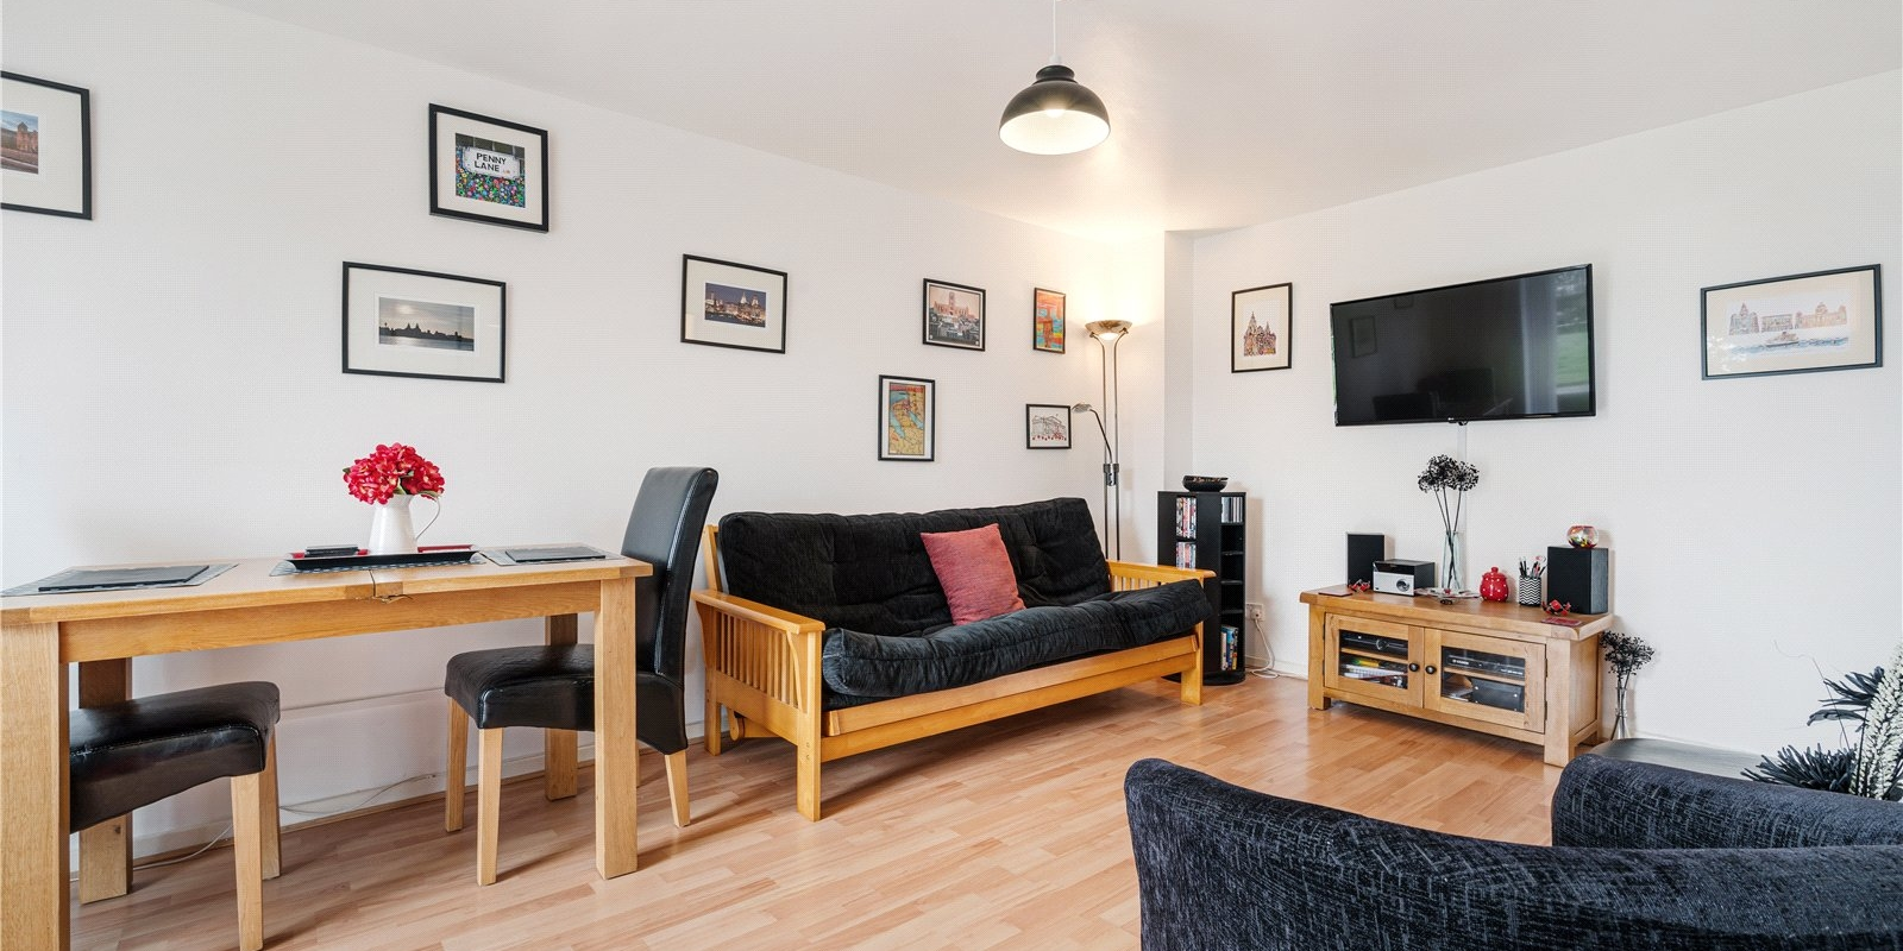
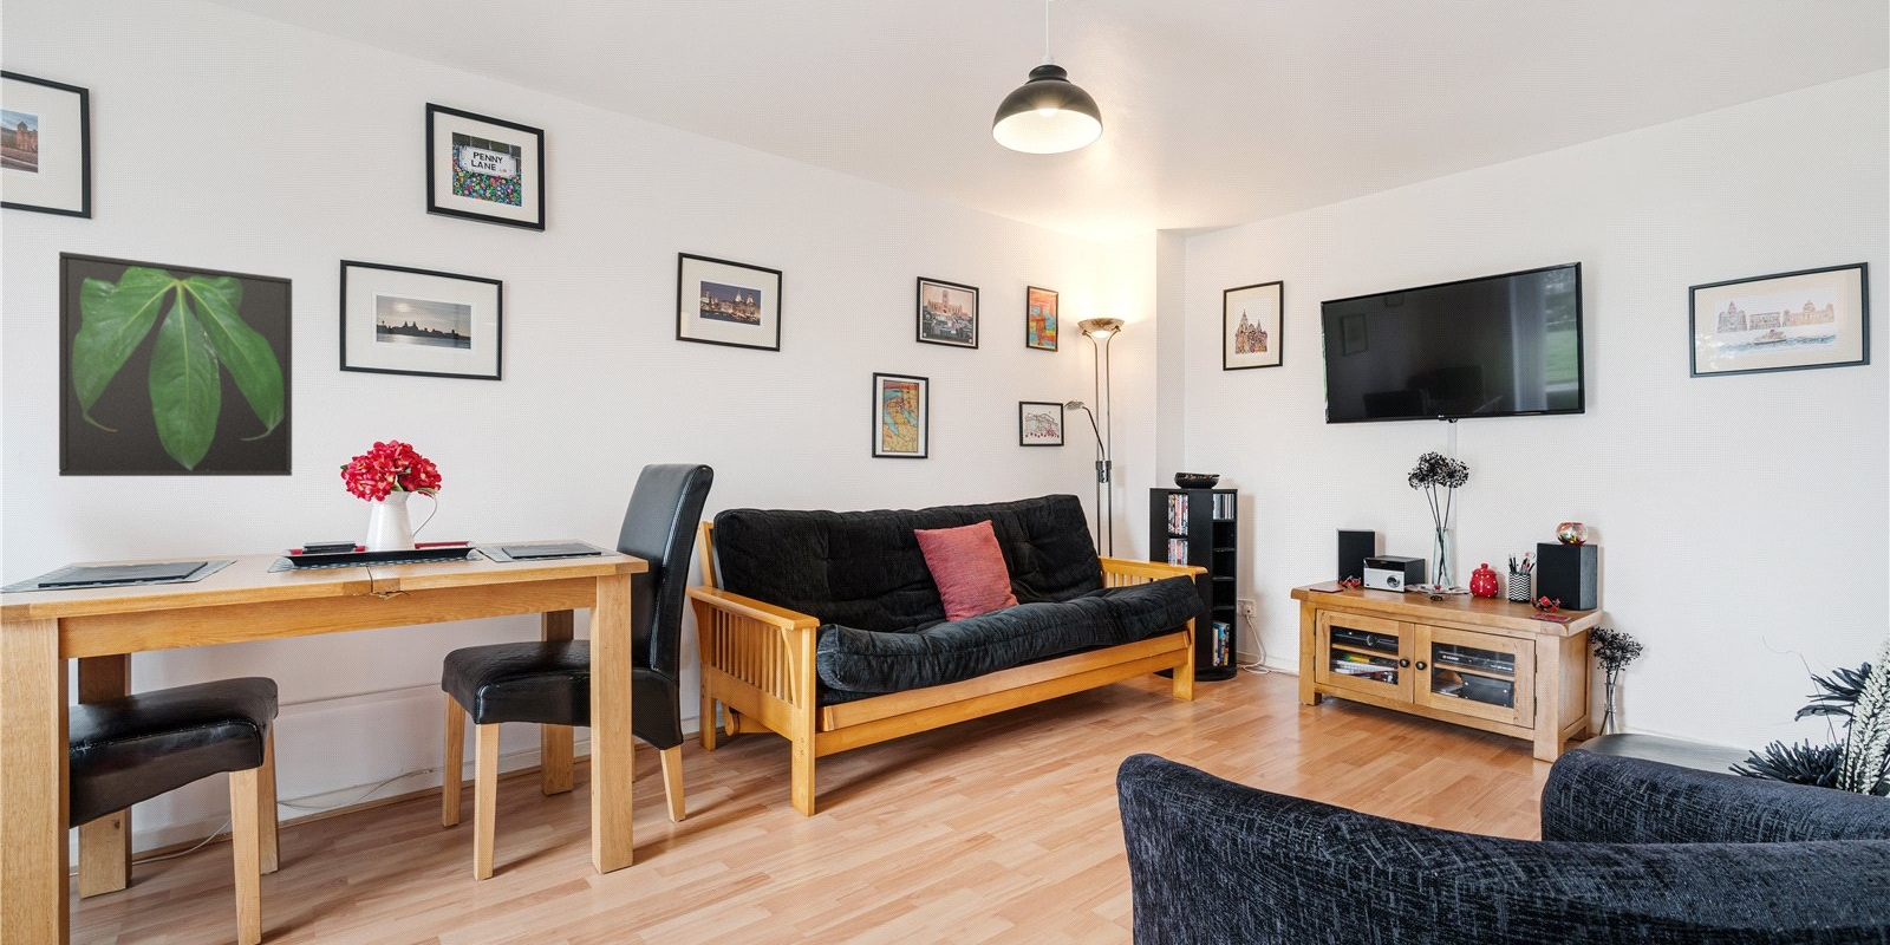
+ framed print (183, 371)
